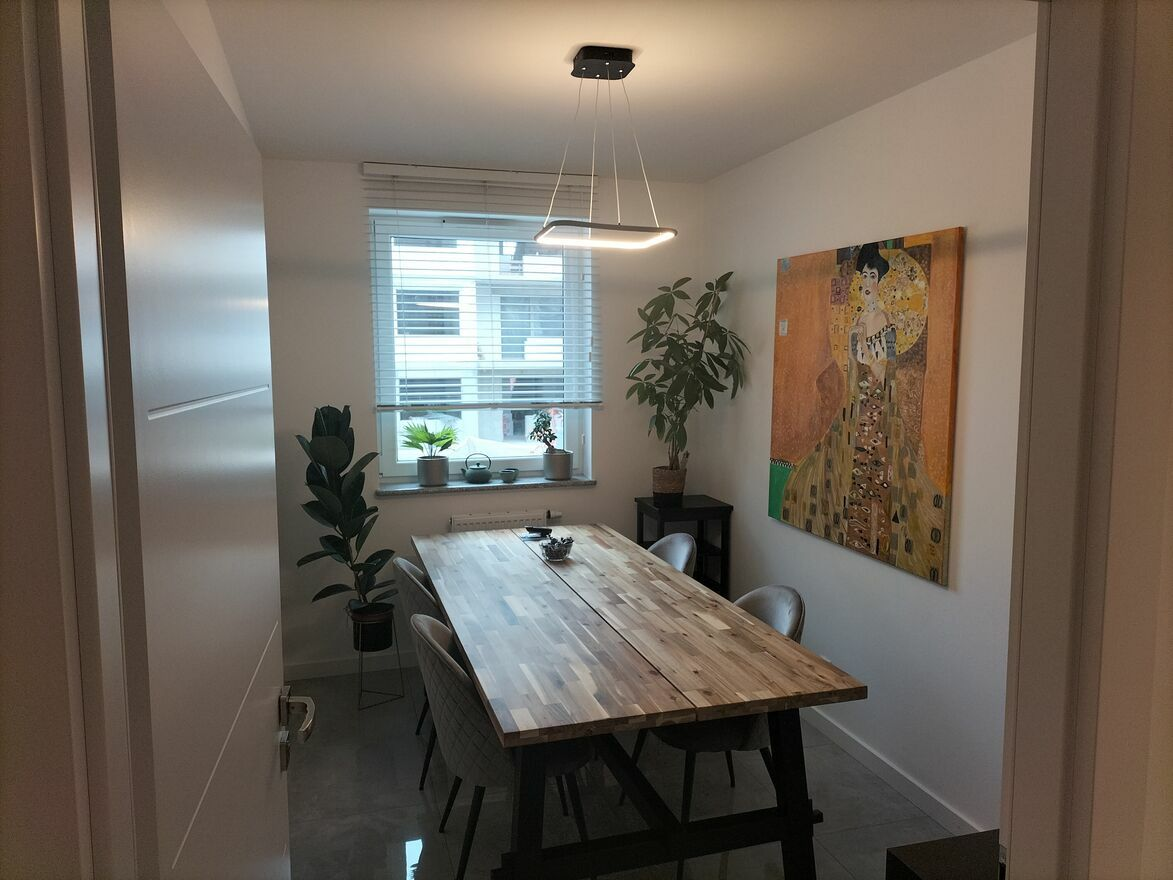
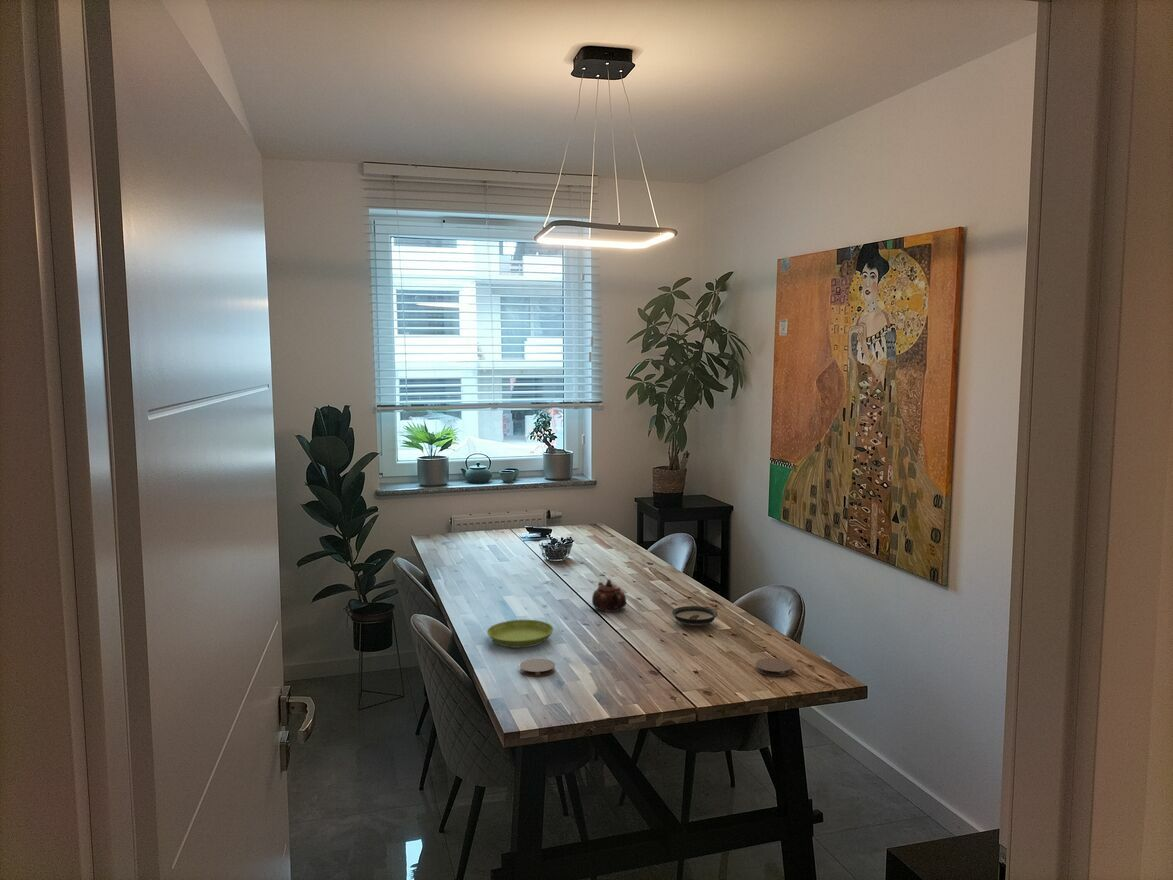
+ saucer (520, 634)
+ coaster (773, 667)
+ teapot (609, 594)
+ coaster (537, 667)
+ saucer (694, 617)
